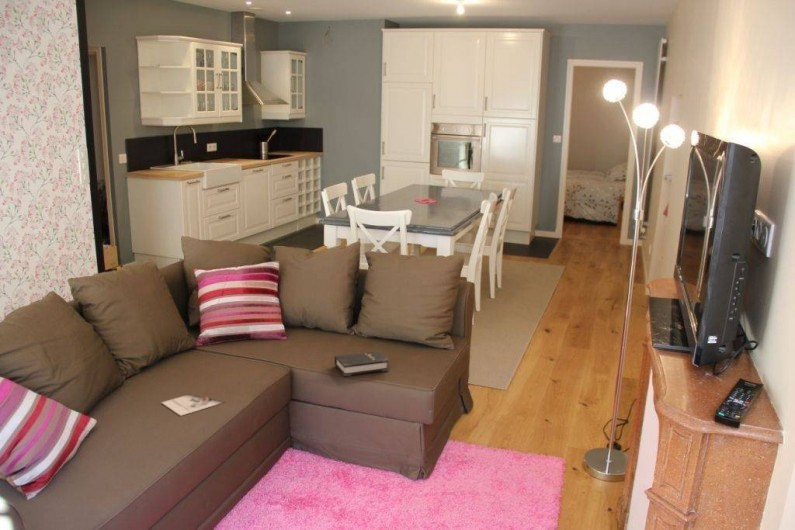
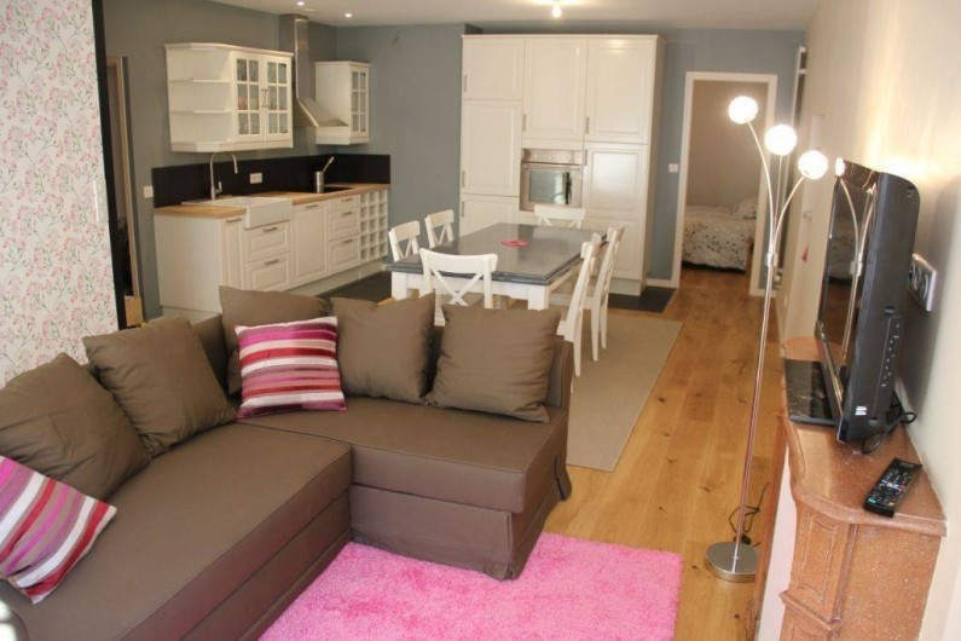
- hardback book (361, 362)
- architectural model (199, 398)
